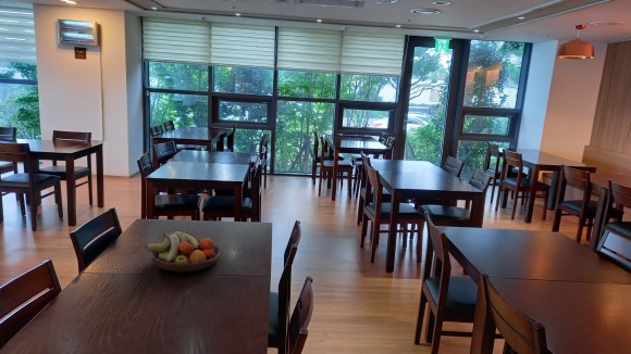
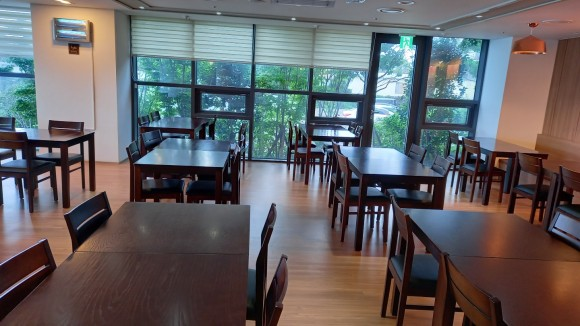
- fruit bowl (185, 248)
